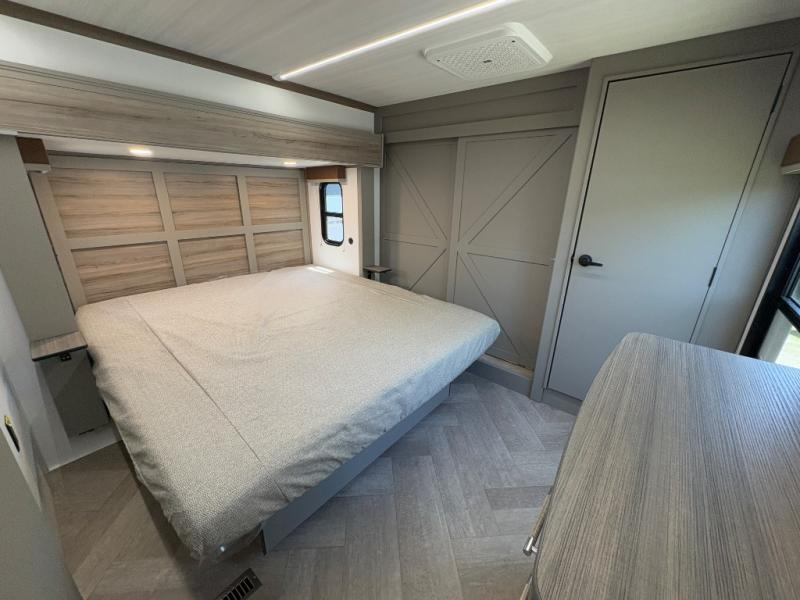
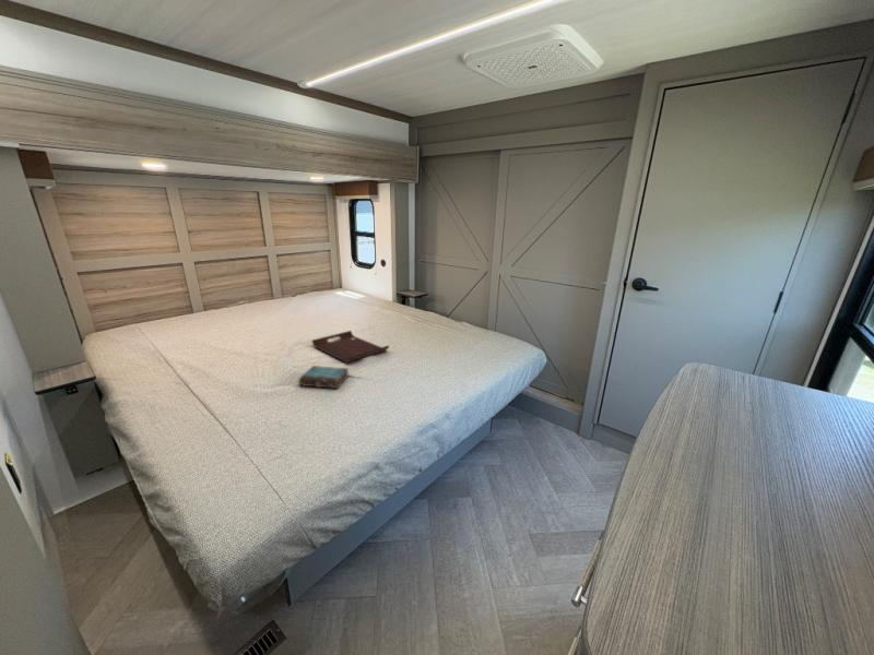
+ book (324, 377)
+ serving tray (350, 345)
